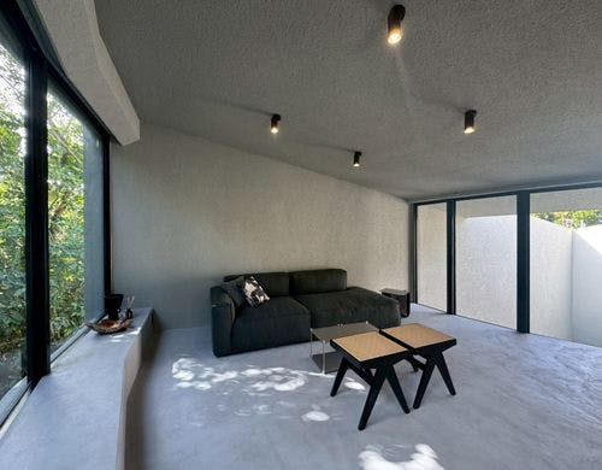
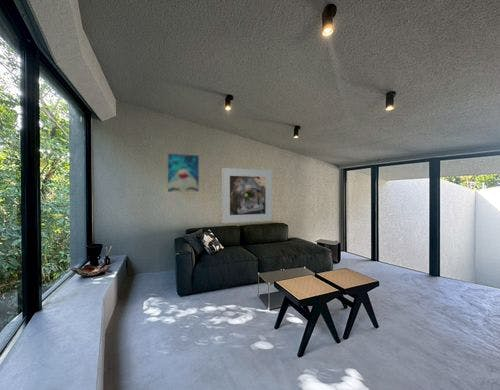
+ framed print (248, 195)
+ wall art (183, 173)
